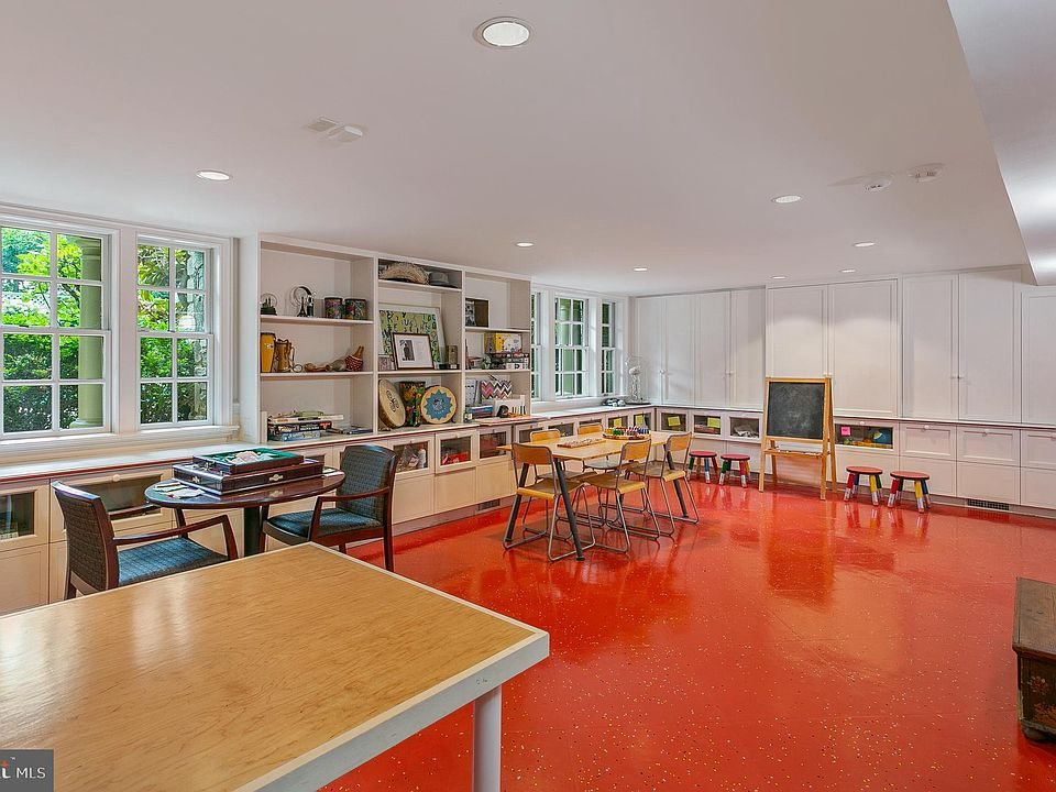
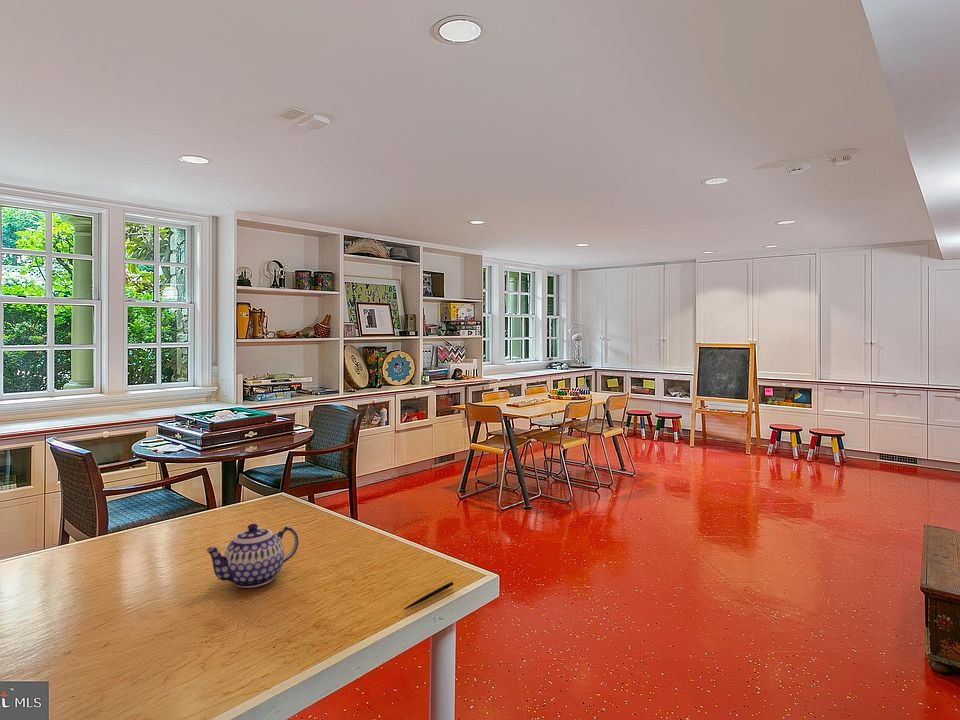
+ pen (428, 595)
+ teapot (254, 552)
